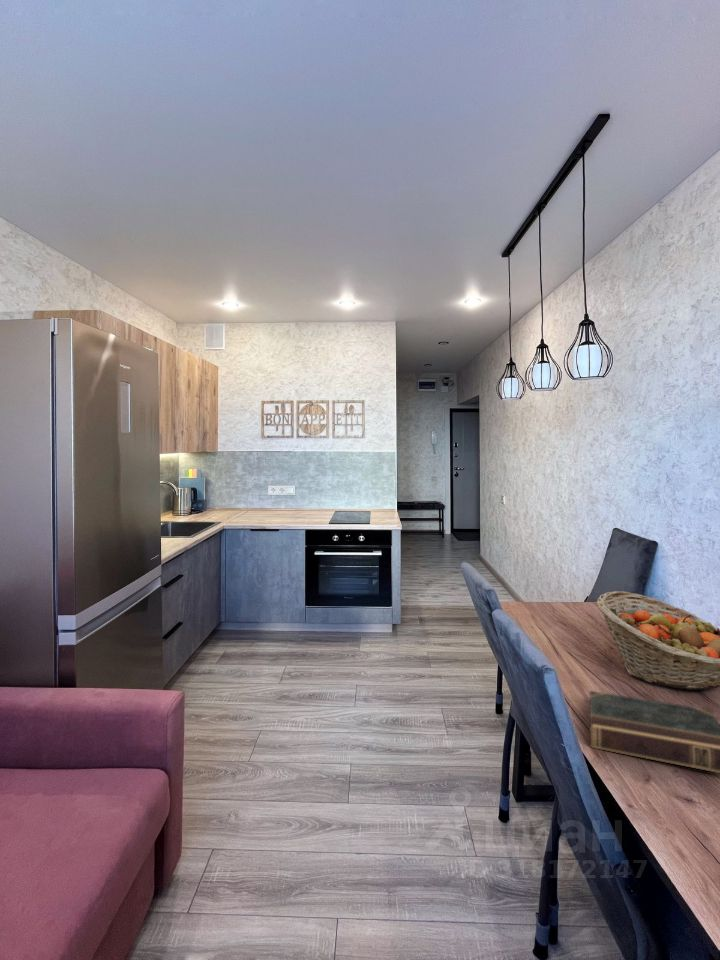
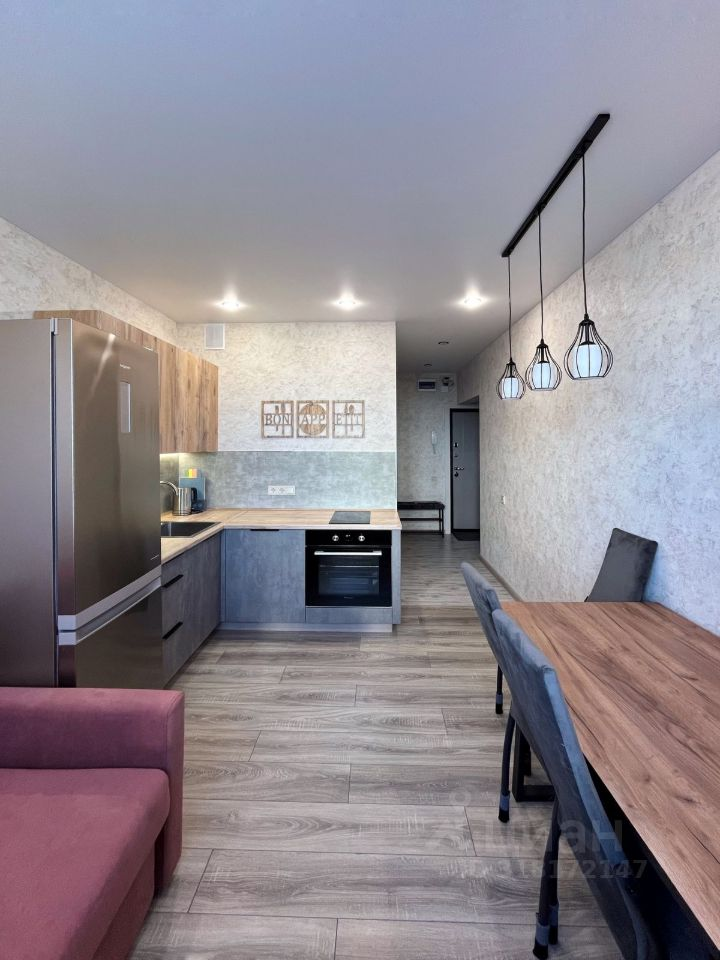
- book (653, 728)
- fruit basket (665, 635)
